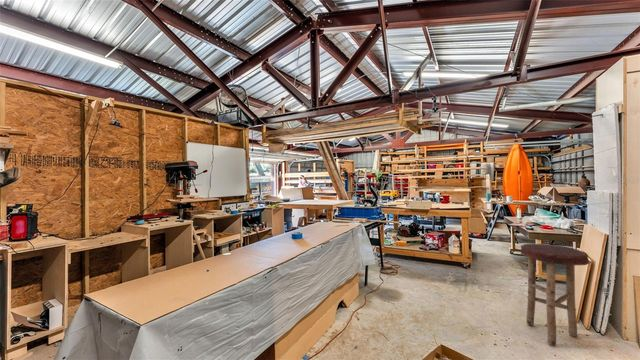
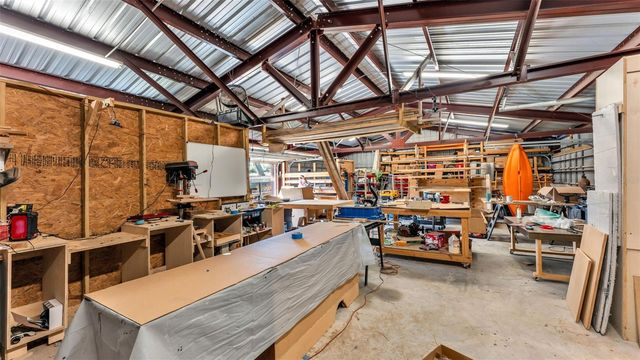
- stool (552, 292)
